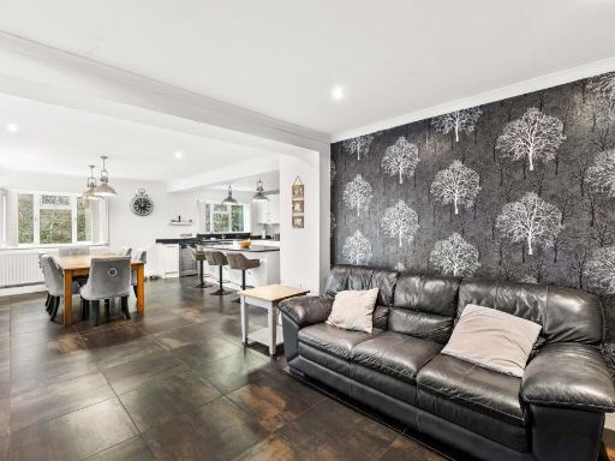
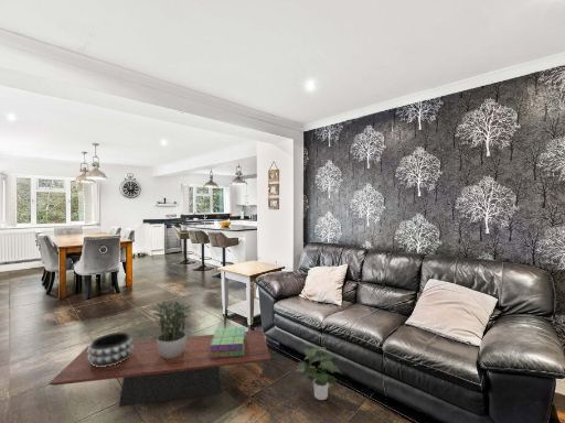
+ potted plant (320, 373)
+ coffee table (174, 370)
+ potted plant (172, 325)
+ stack of books (228, 340)
+ decorative bowl (110, 348)
